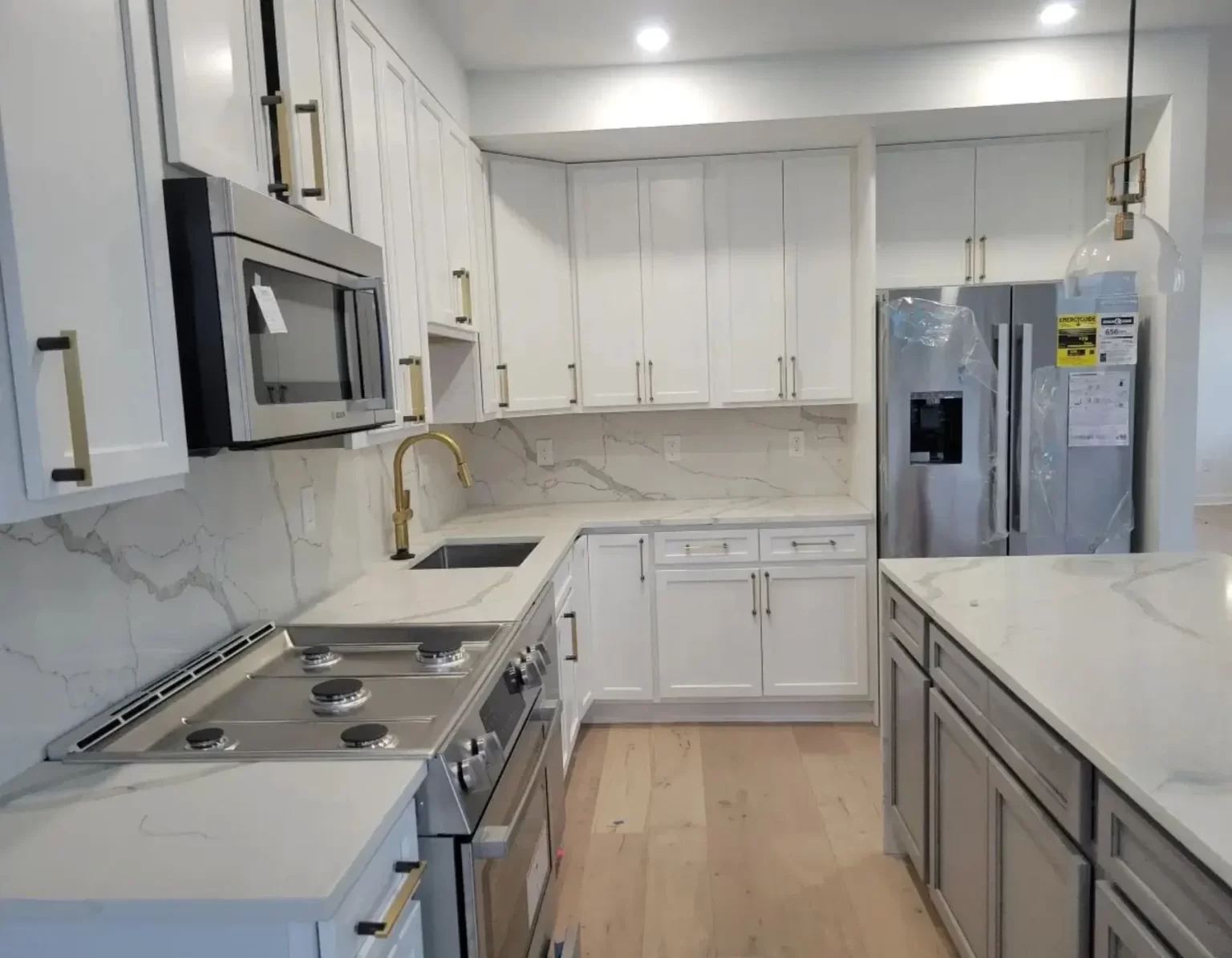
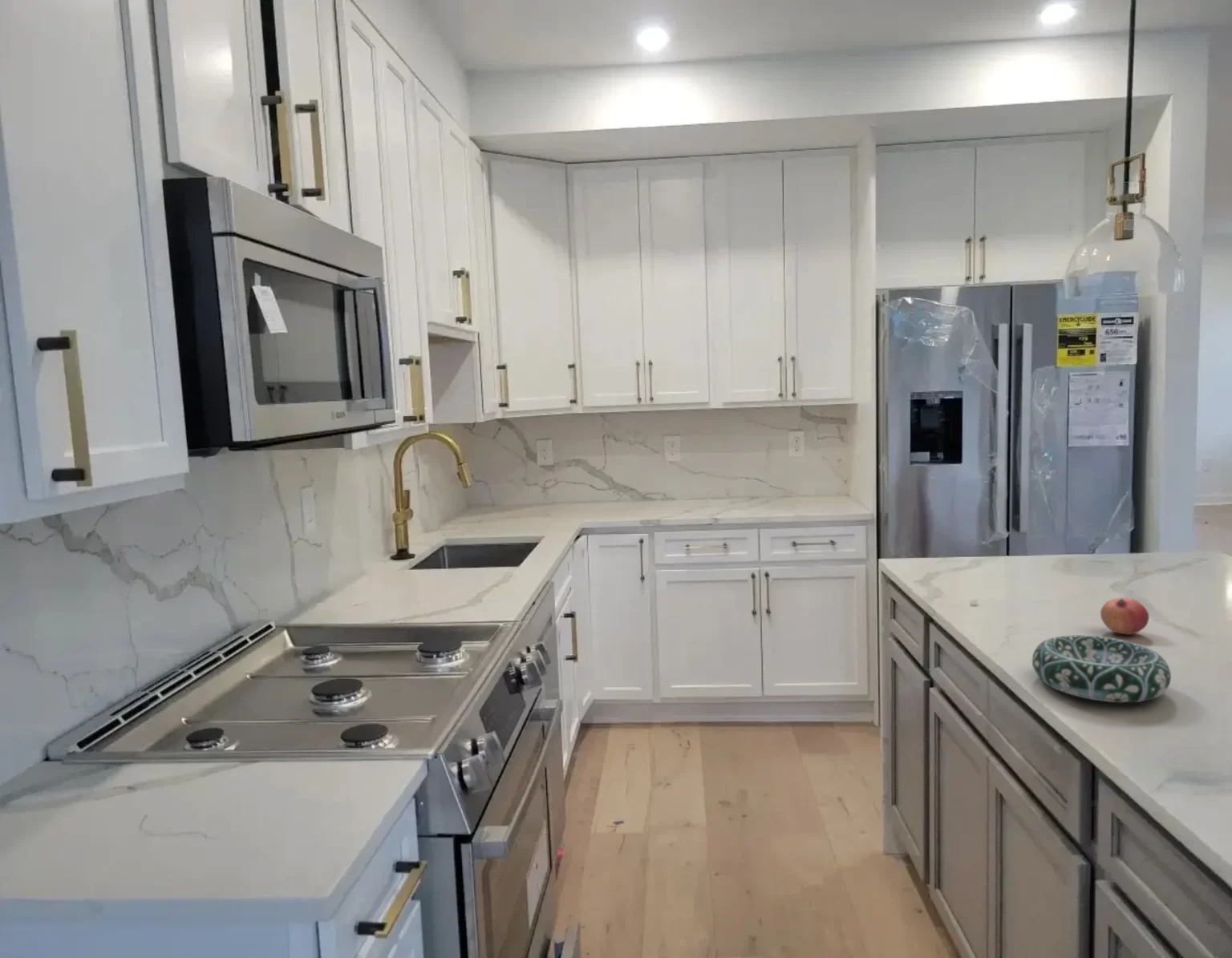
+ decorative bowl (1099, 668)
+ pomegranate (1125, 615)
